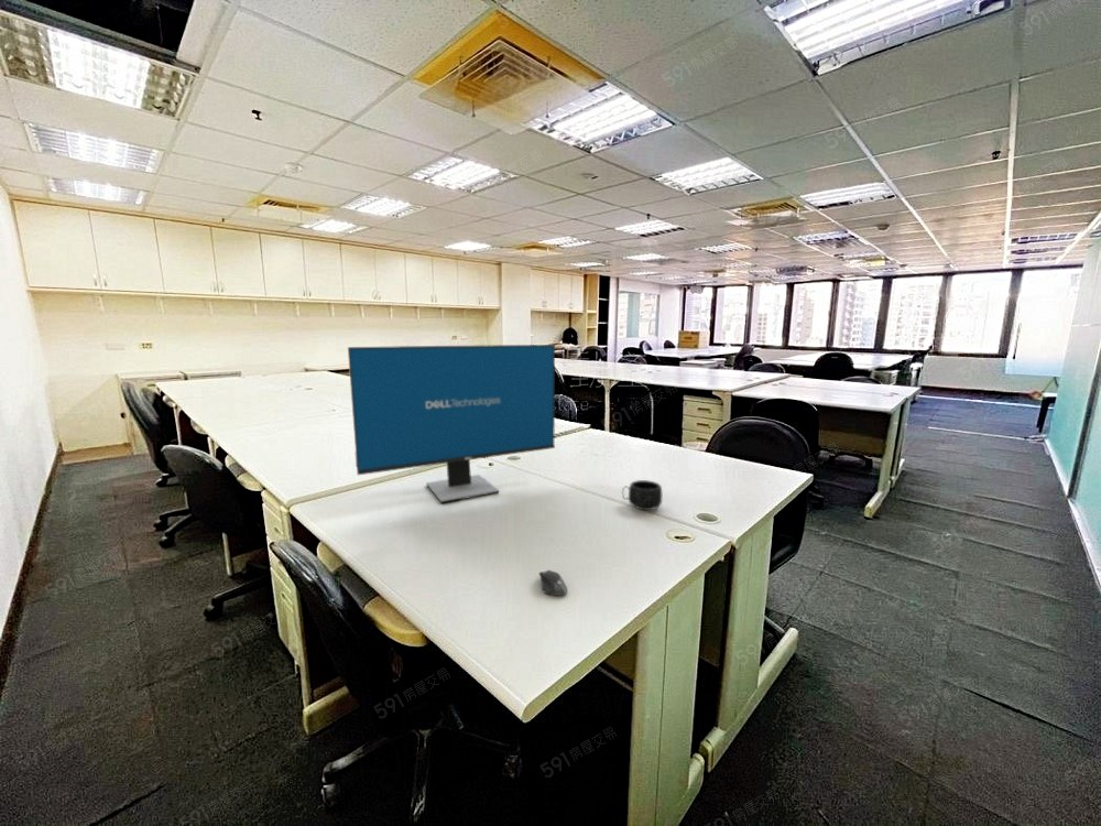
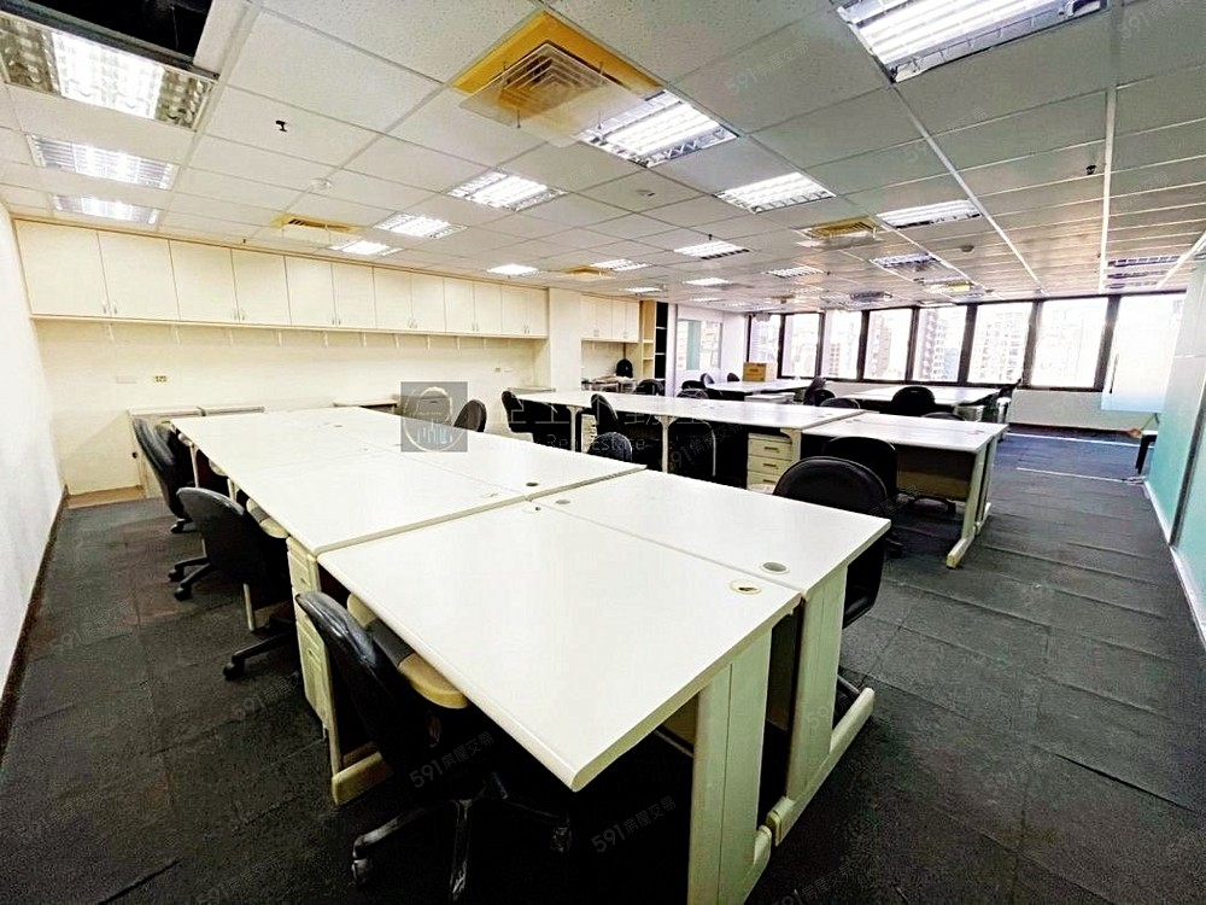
- computer mouse (552, 579)
- mug (641, 496)
- computer monitor (459, 419)
